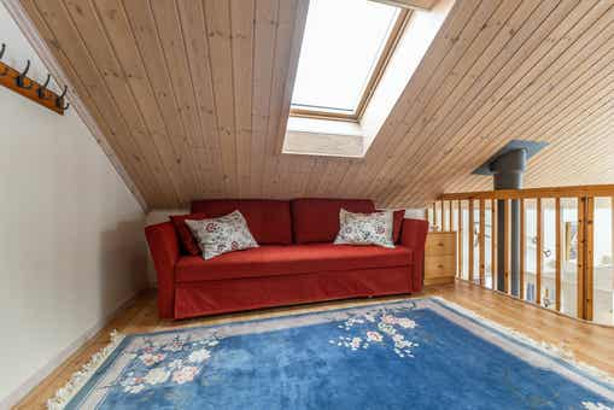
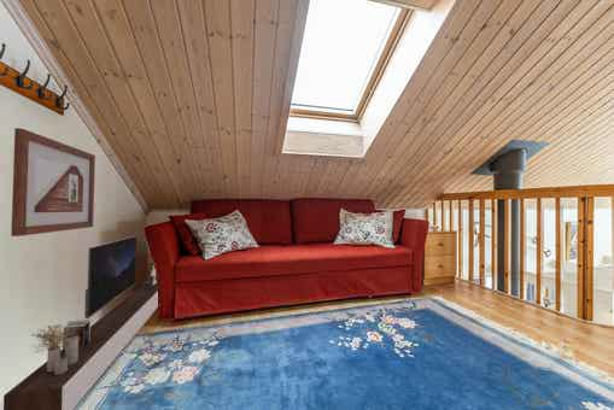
+ tv stand (128, 283)
+ picture frame (62, 187)
